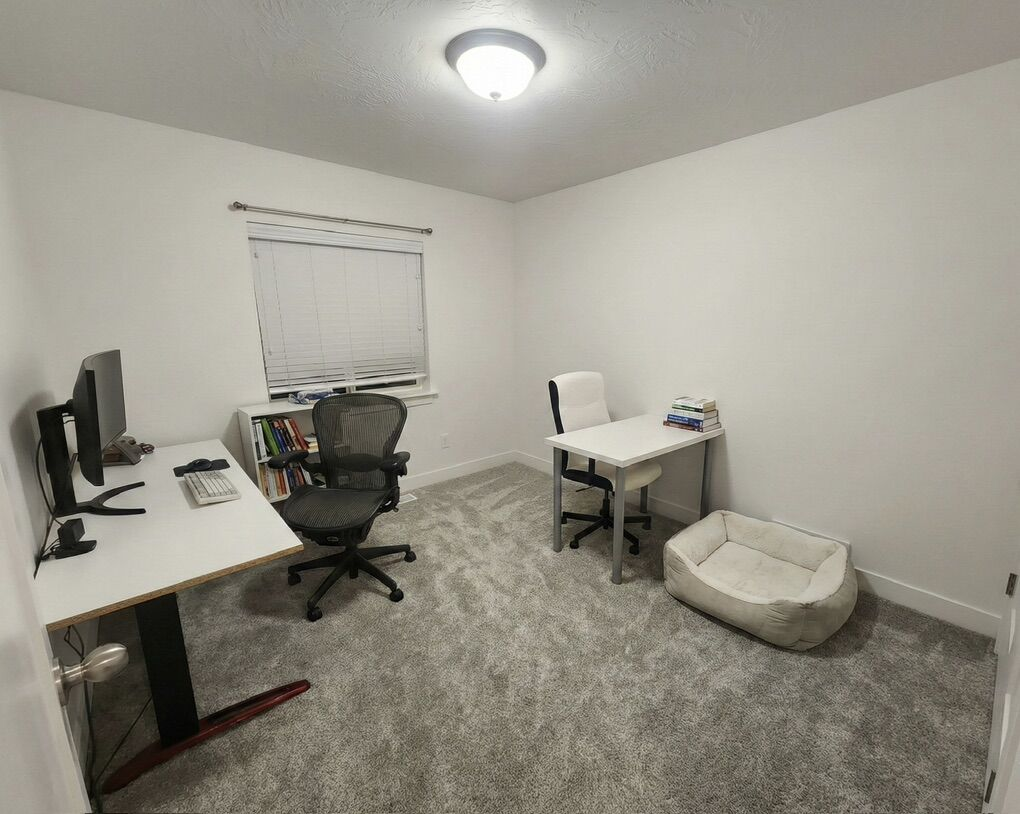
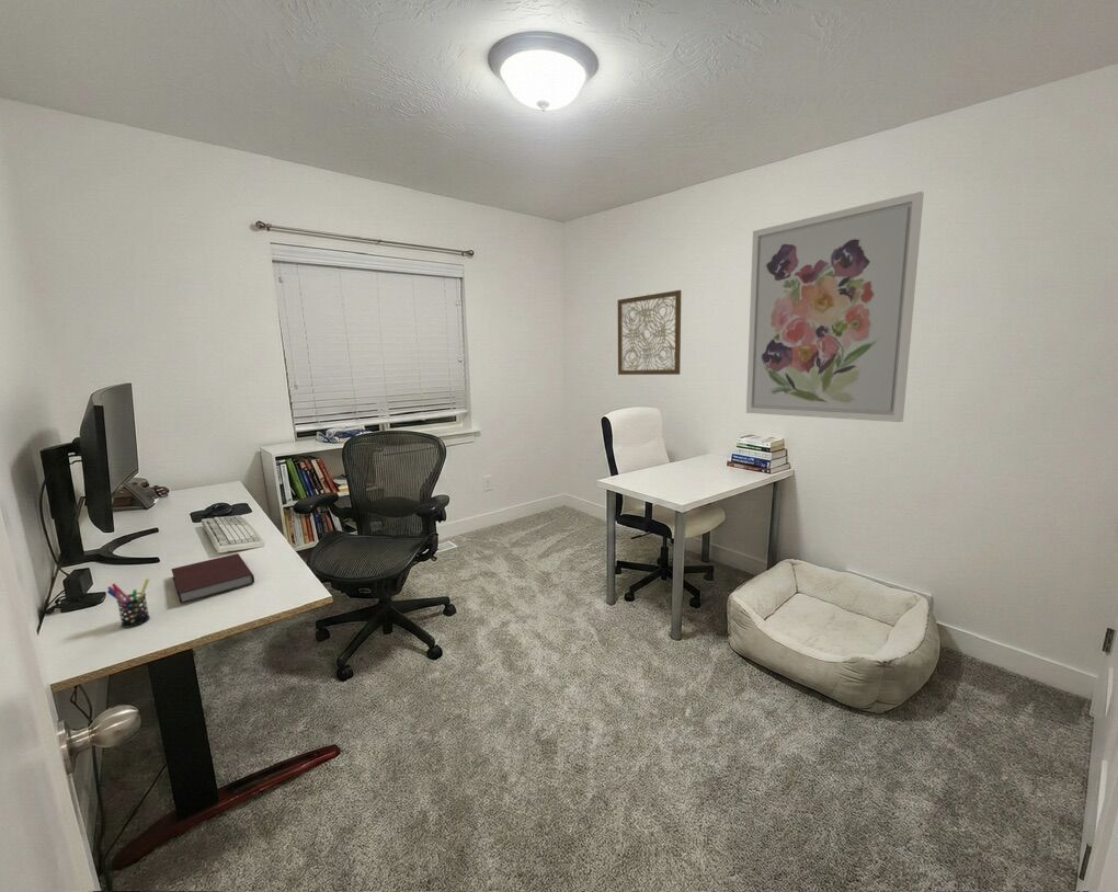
+ wall art (650, 334)
+ notebook (212, 575)
+ pen holder (130, 602)
+ wall art (822, 318)
